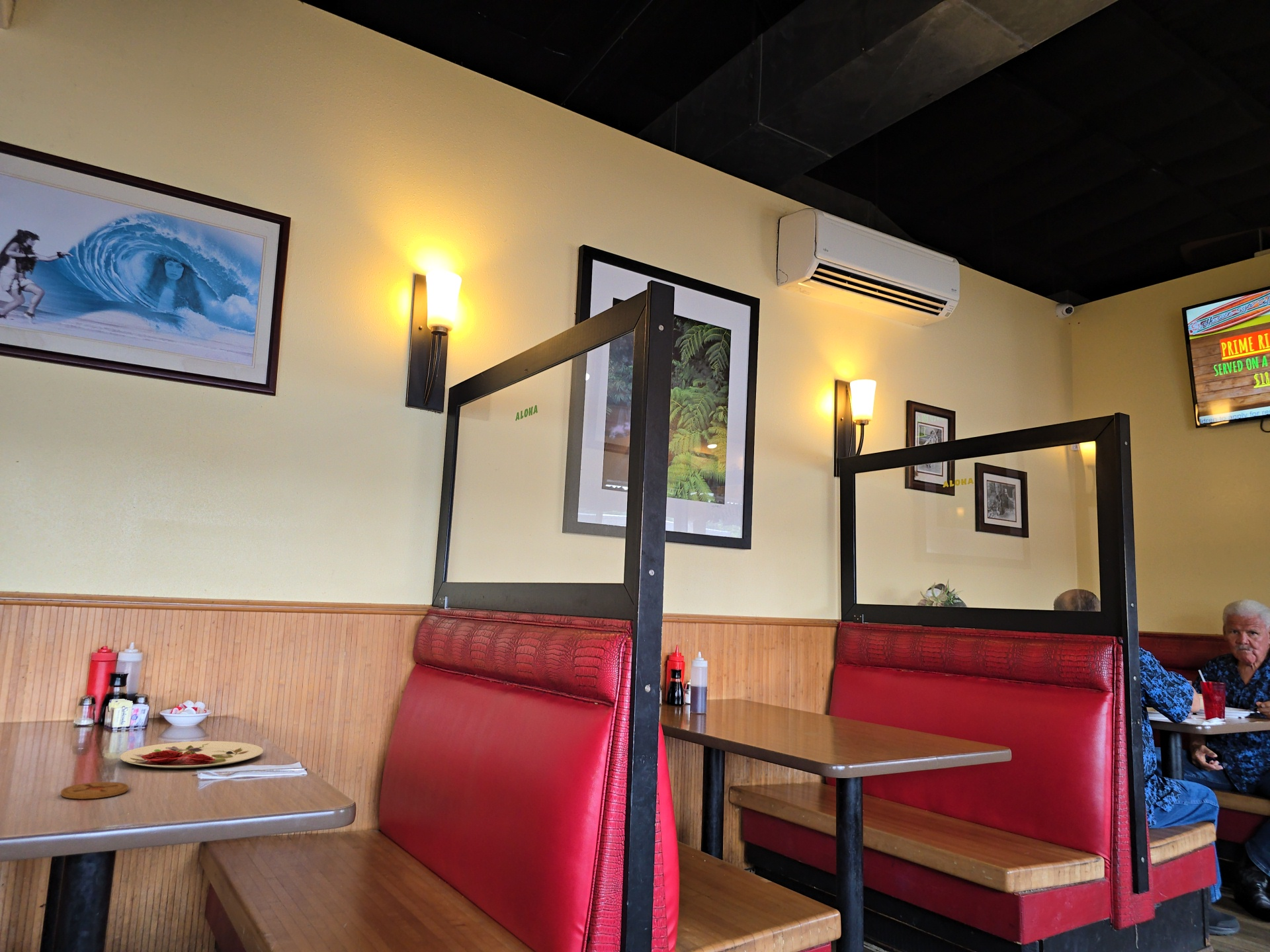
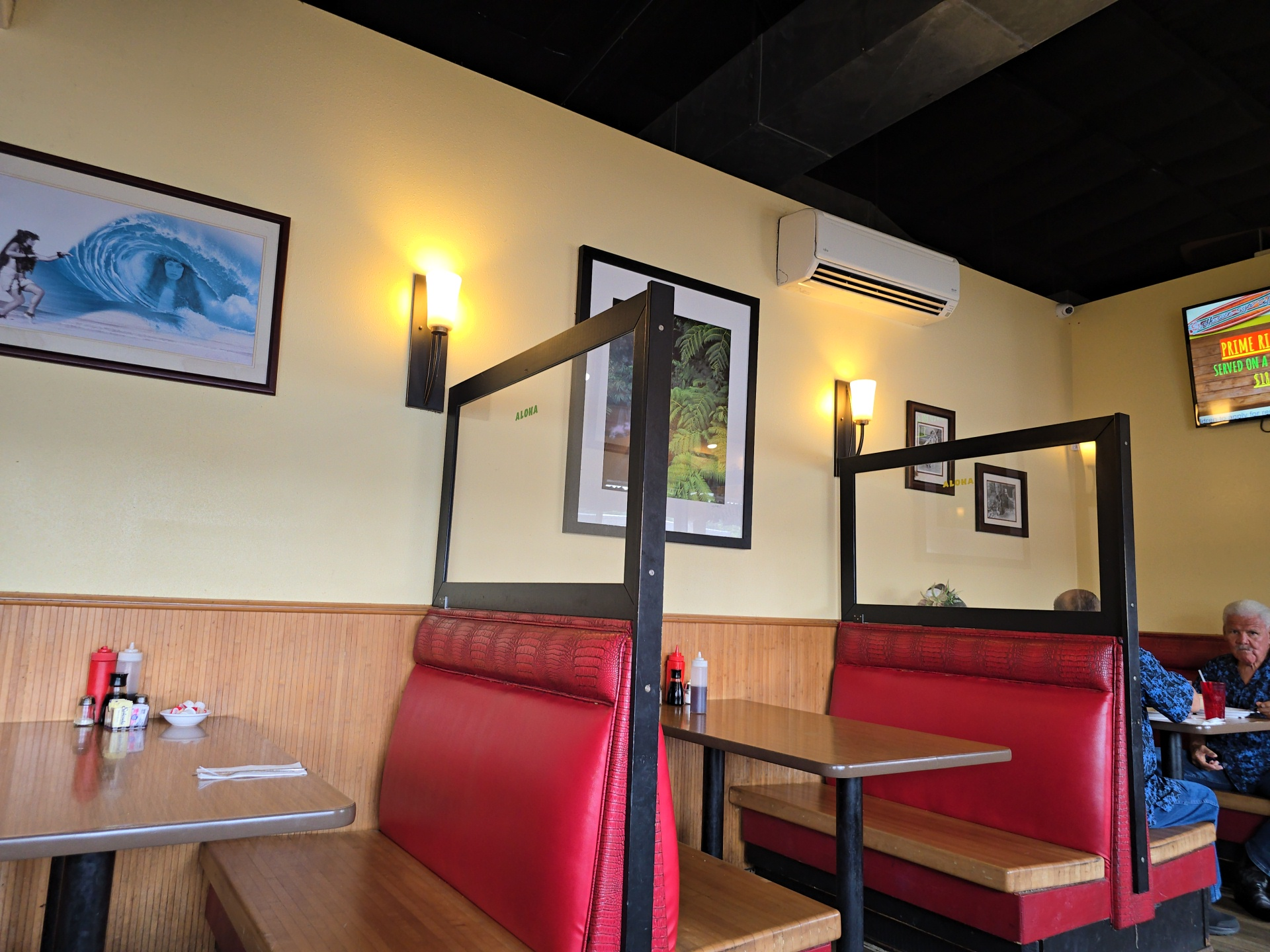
- coaster (95, 790)
- plate (194, 752)
